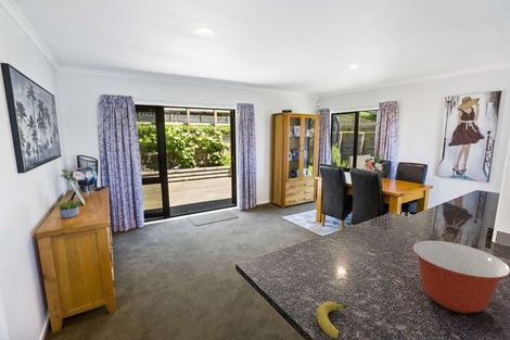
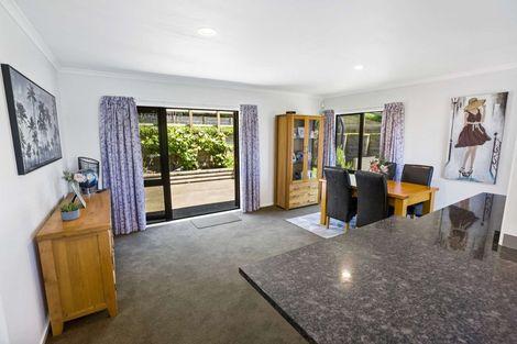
- fruit (333, 310)
- mixing bowl (454, 278)
